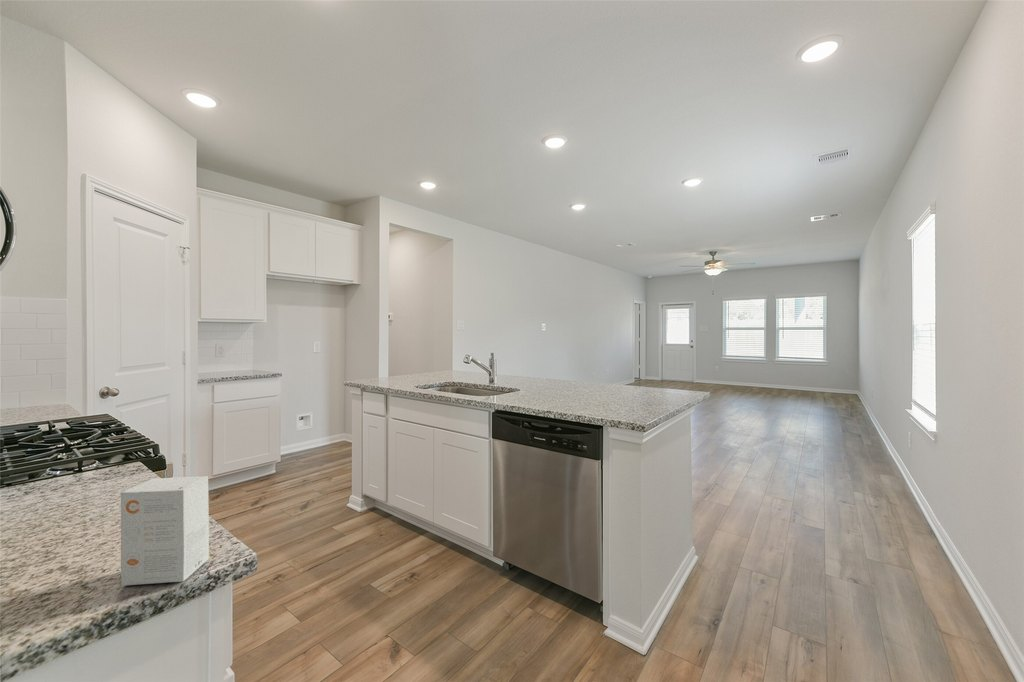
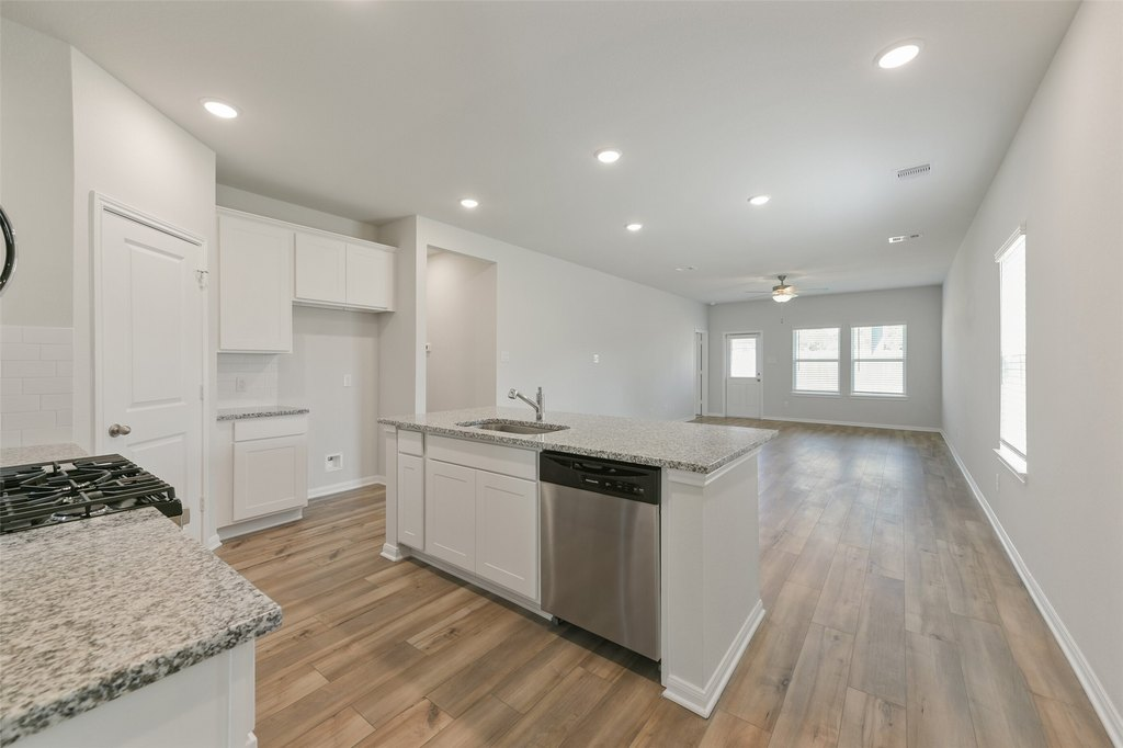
- small box (167, 527)
